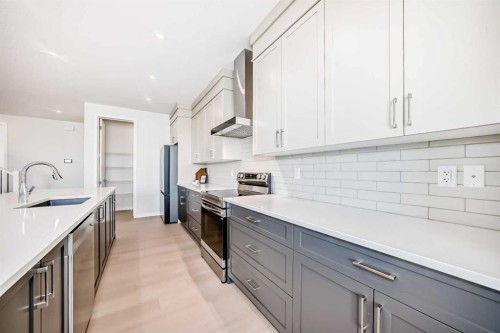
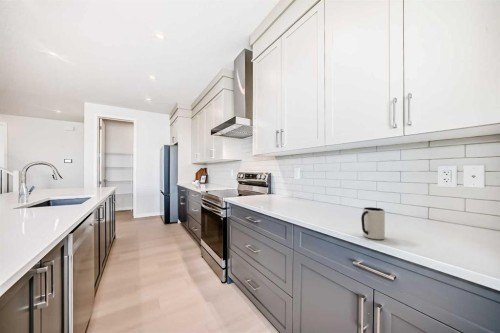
+ pitcher (371, 223)
